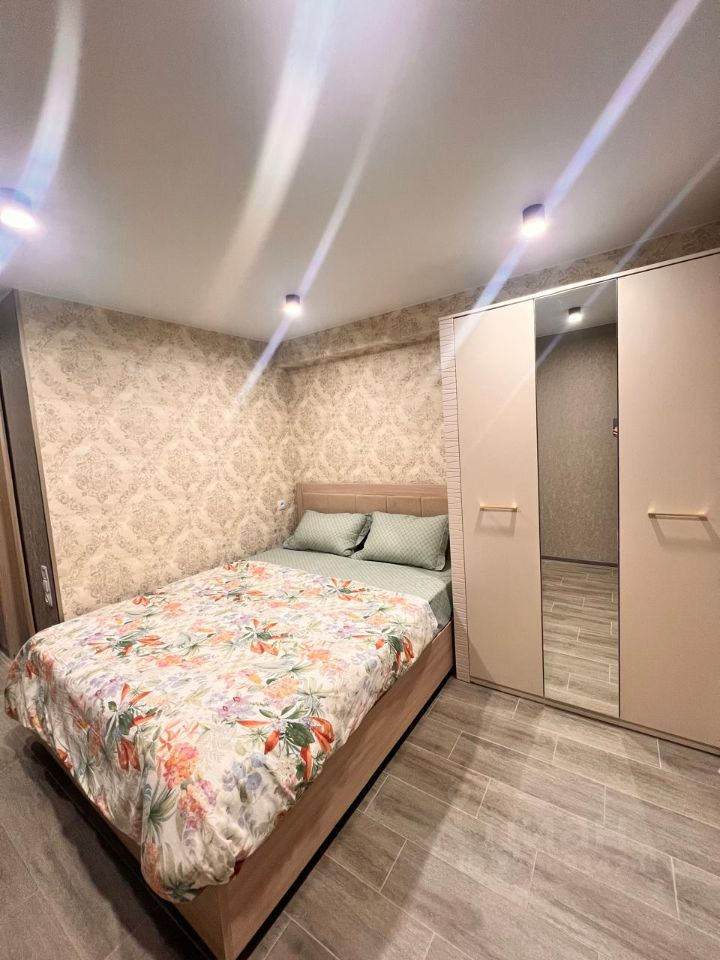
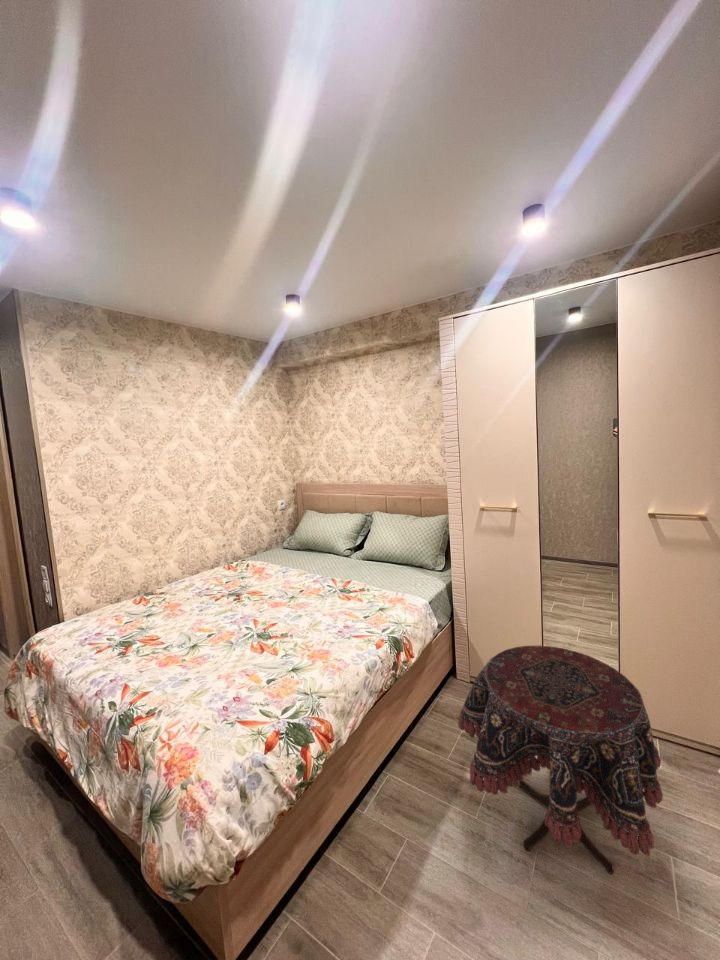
+ side table (553, 753)
